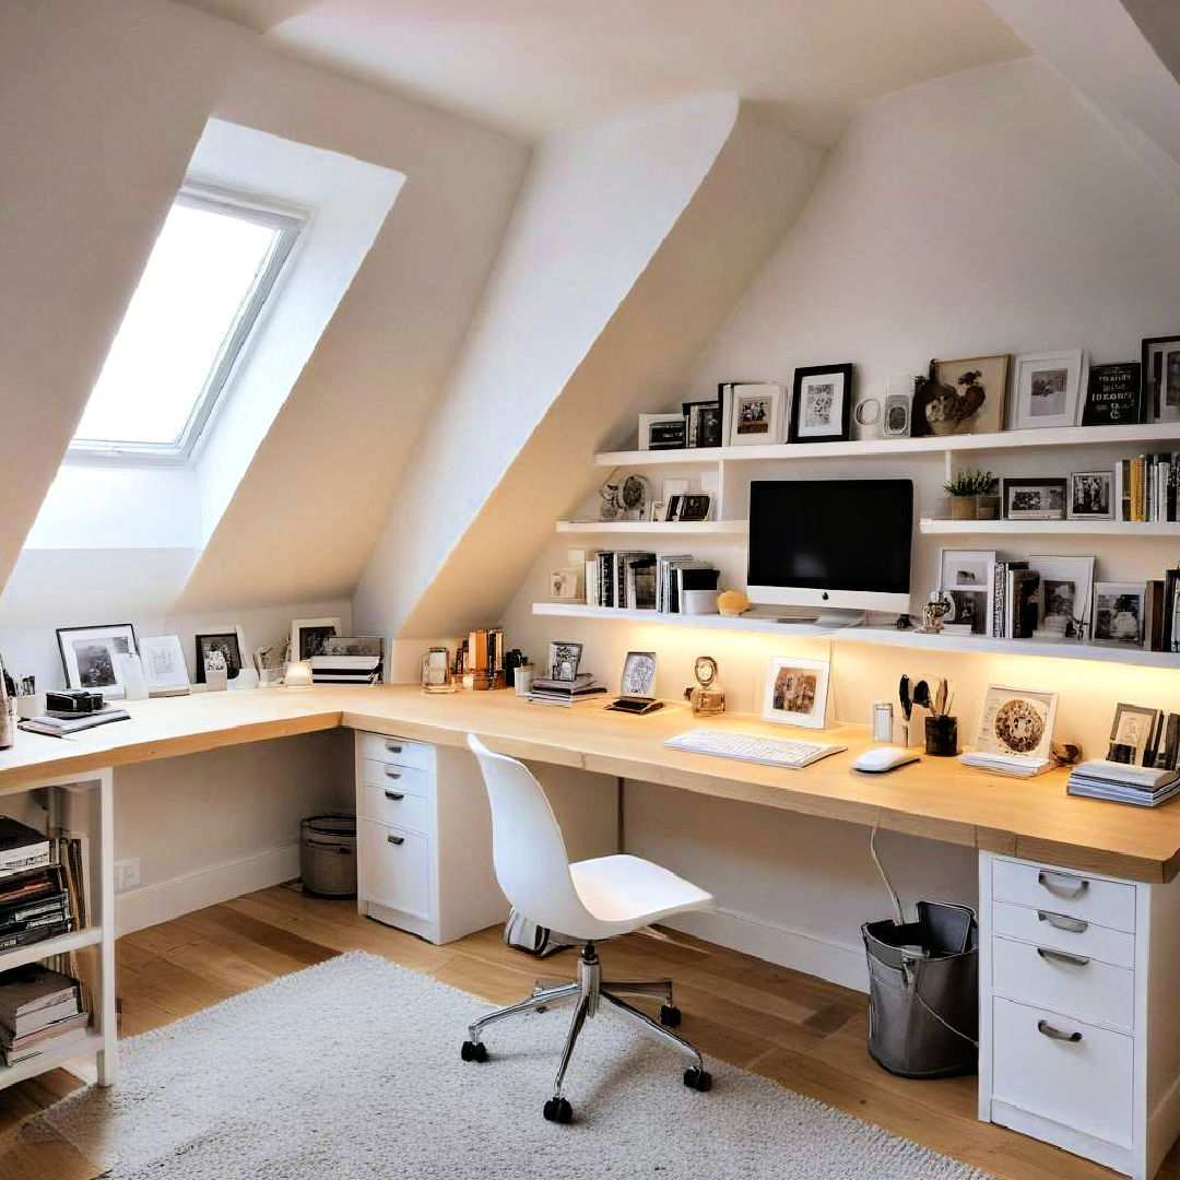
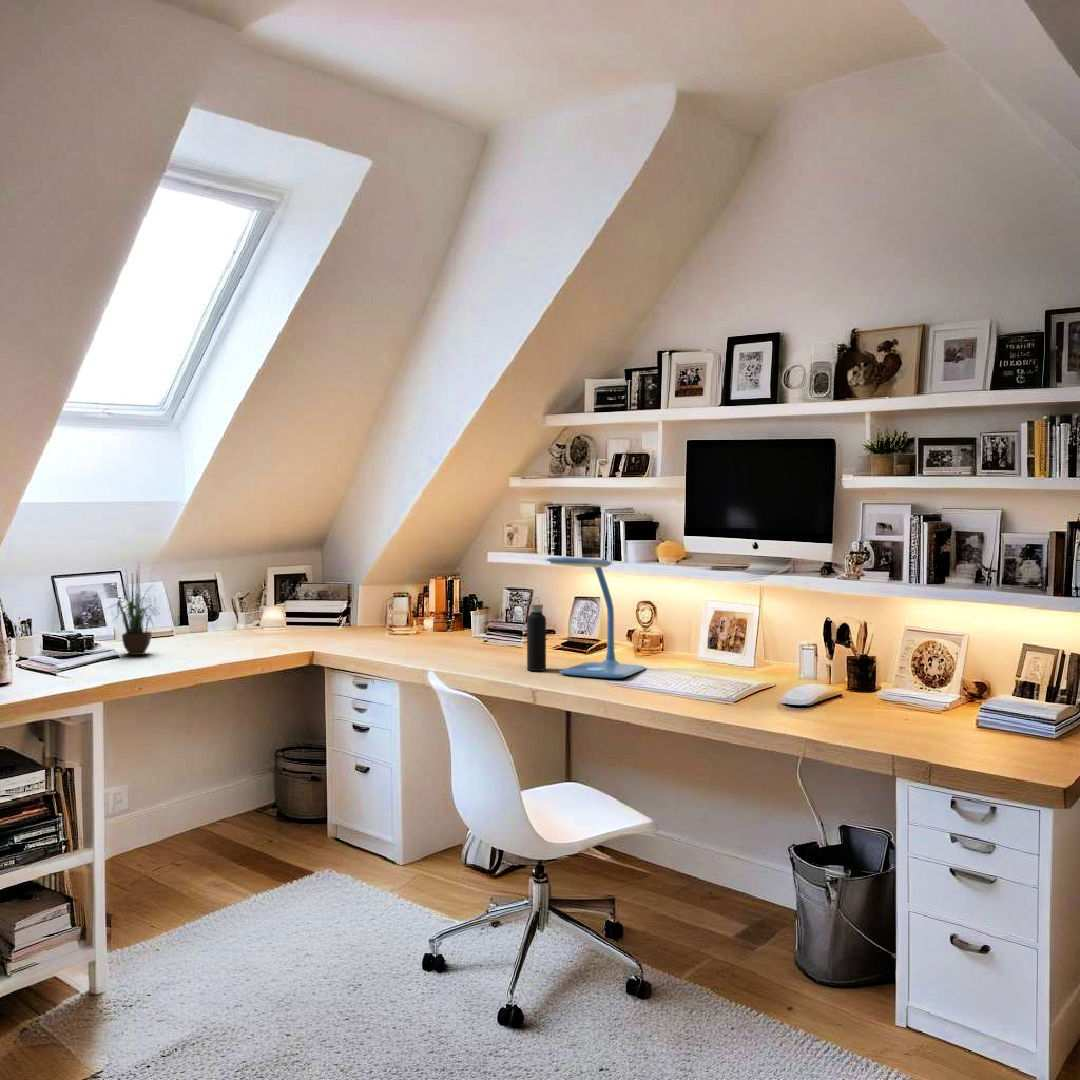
+ water bottle (536, 633)
+ desk lamp (607, 616)
+ potted plant (133, 603)
